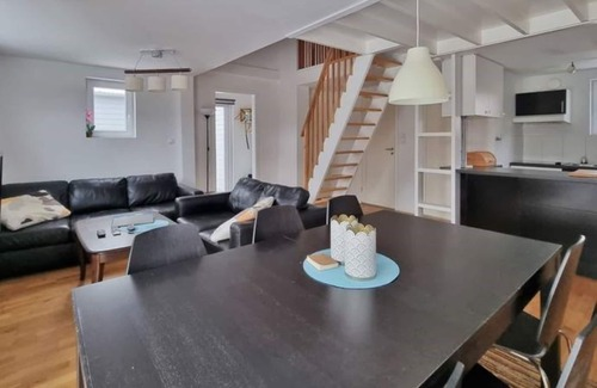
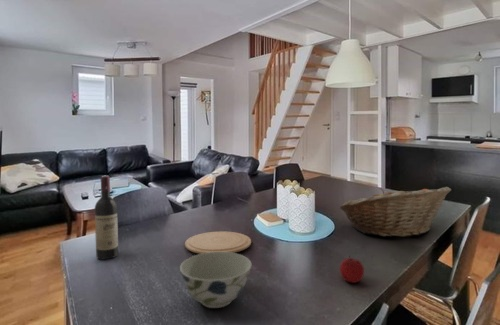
+ plate (218, 241)
+ bowl (216, 281)
+ fruit basket (393, 206)
+ apple (351, 268)
+ wine bottle (106, 216)
